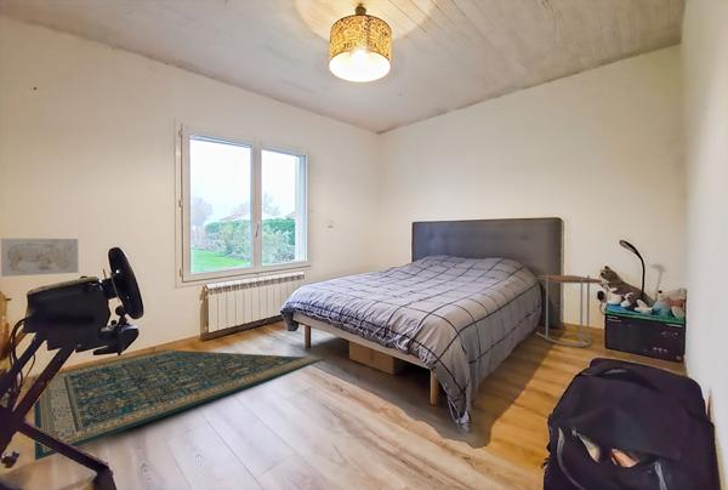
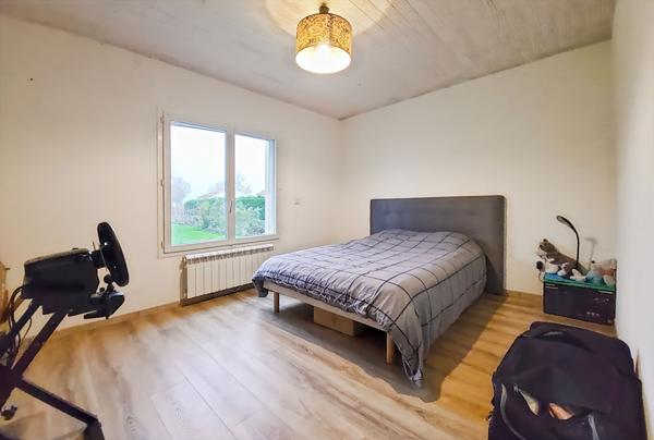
- rug (201, 365)
- side table (580, 307)
- wall art (41, 256)
